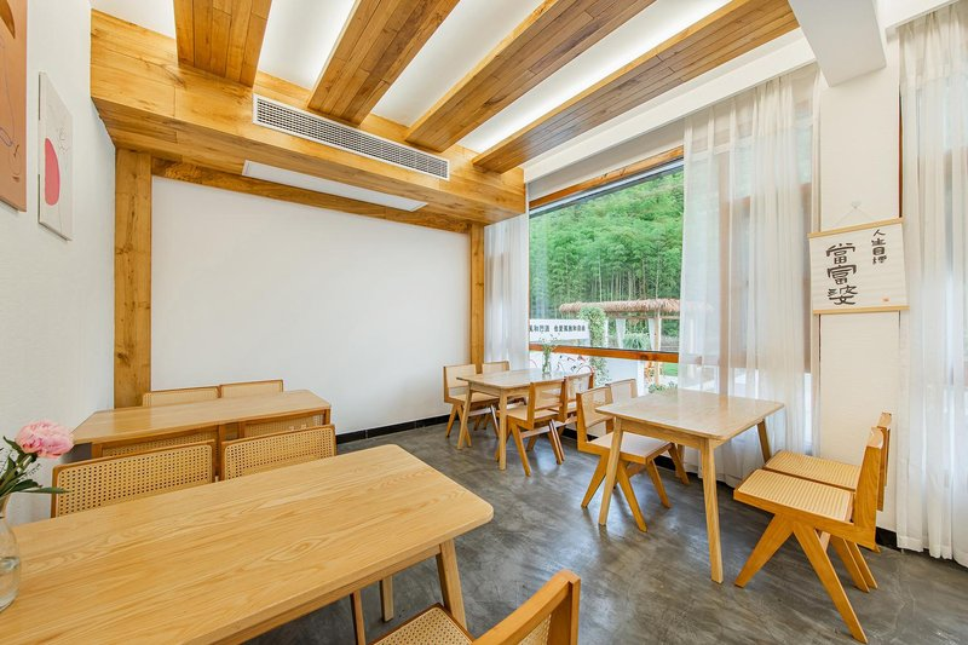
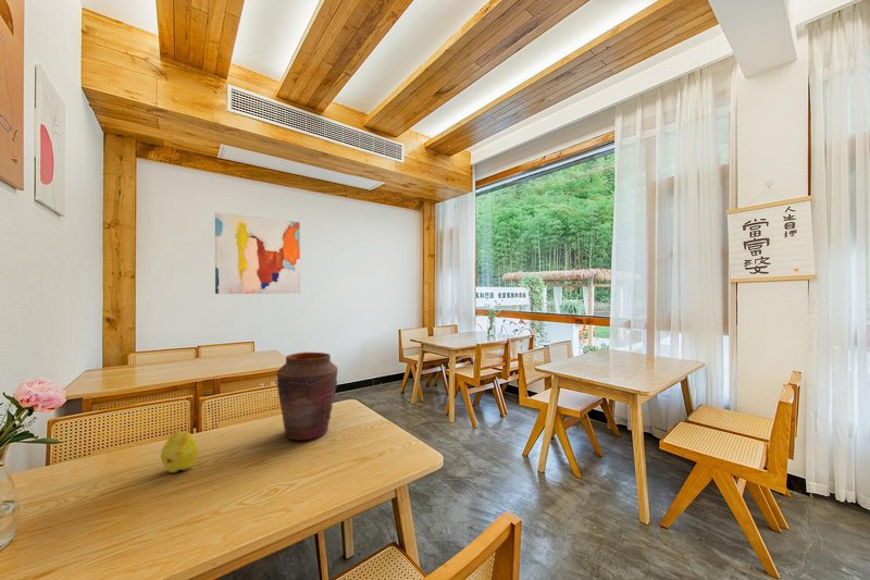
+ vase (308, 393)
+ wall art (260, 255)
+ fruit (179, 449)
